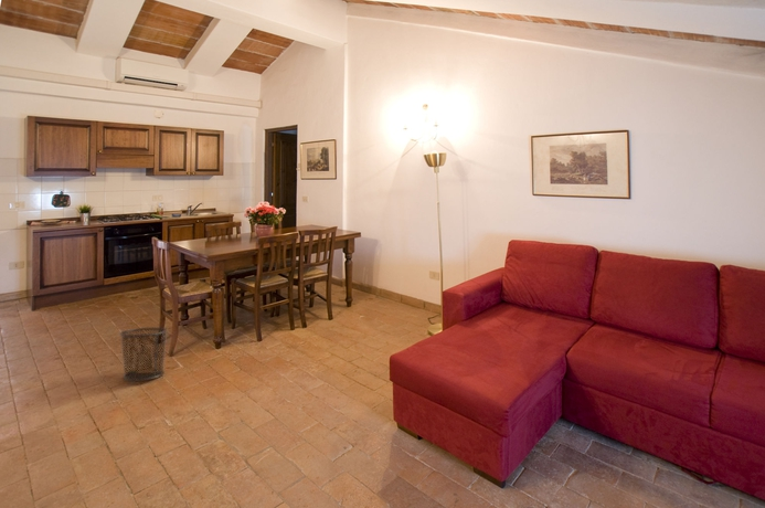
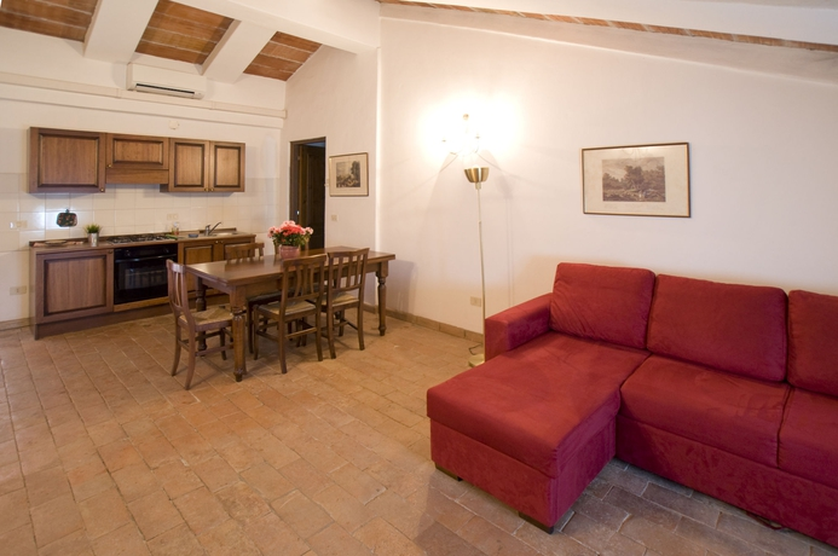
- trash can (144, 353)
